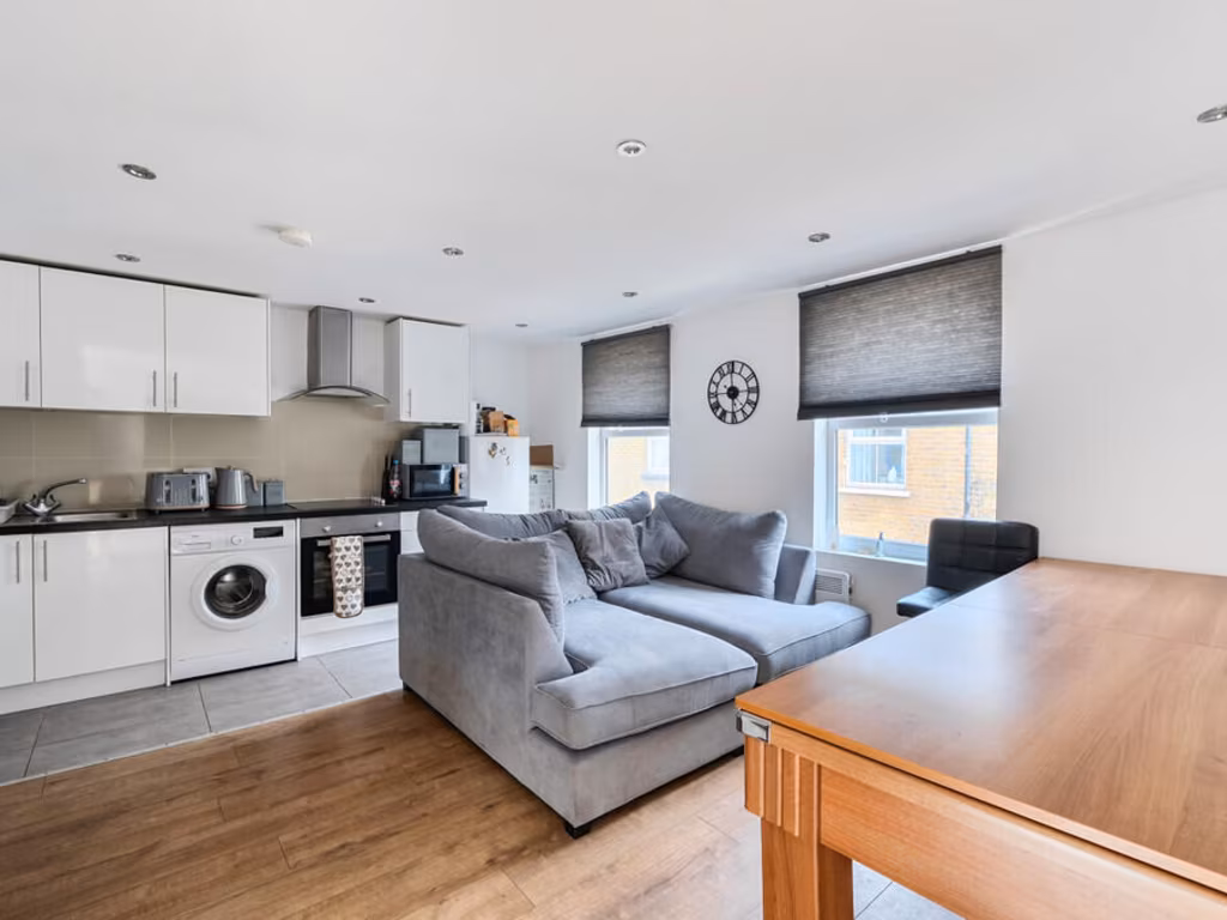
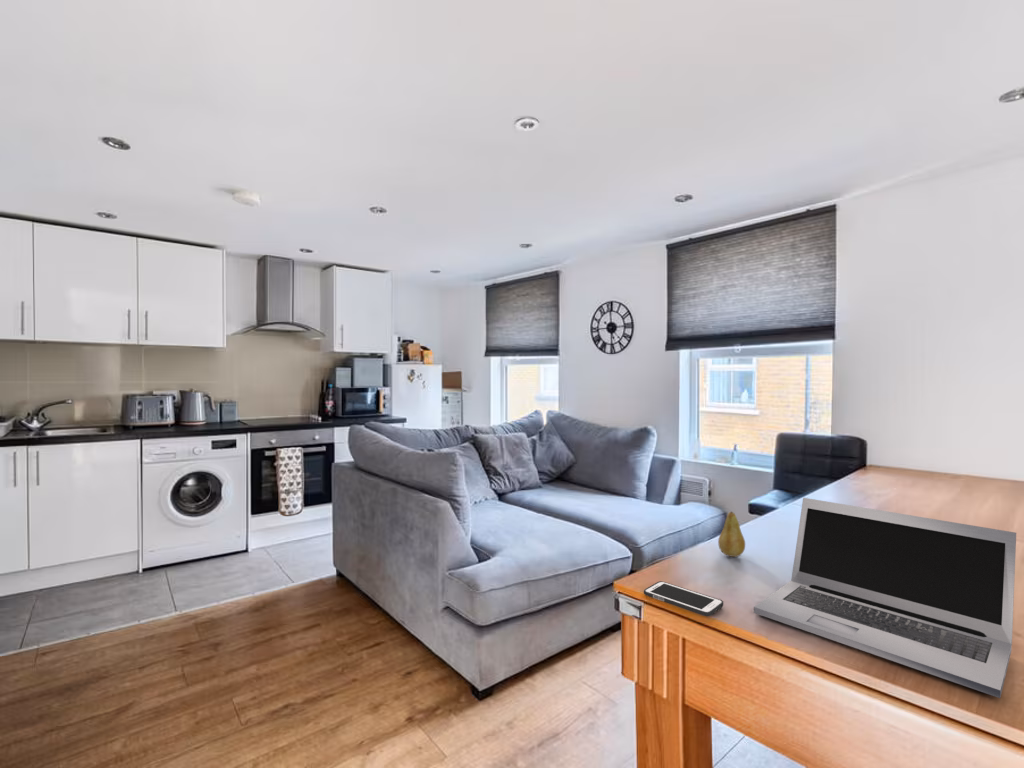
+ cell phone (682, 597)
+ fruit (731, 532)
+ laptop (878, 575)
